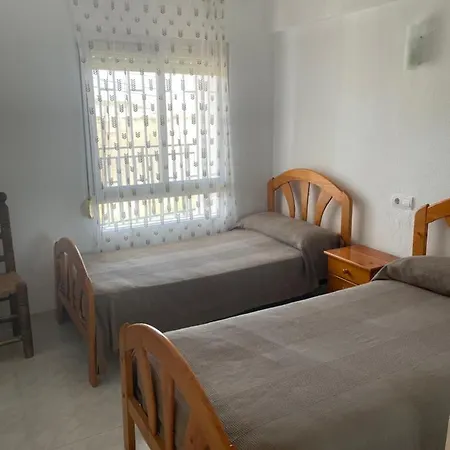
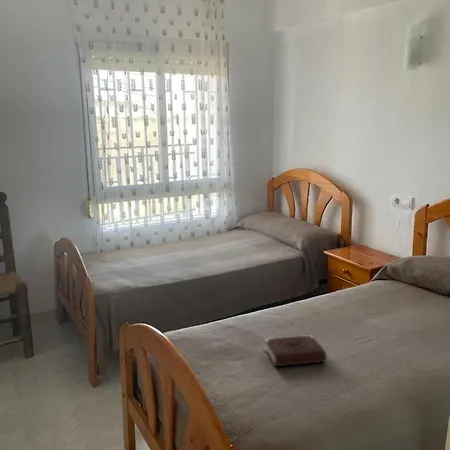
+ book (294, 350)
